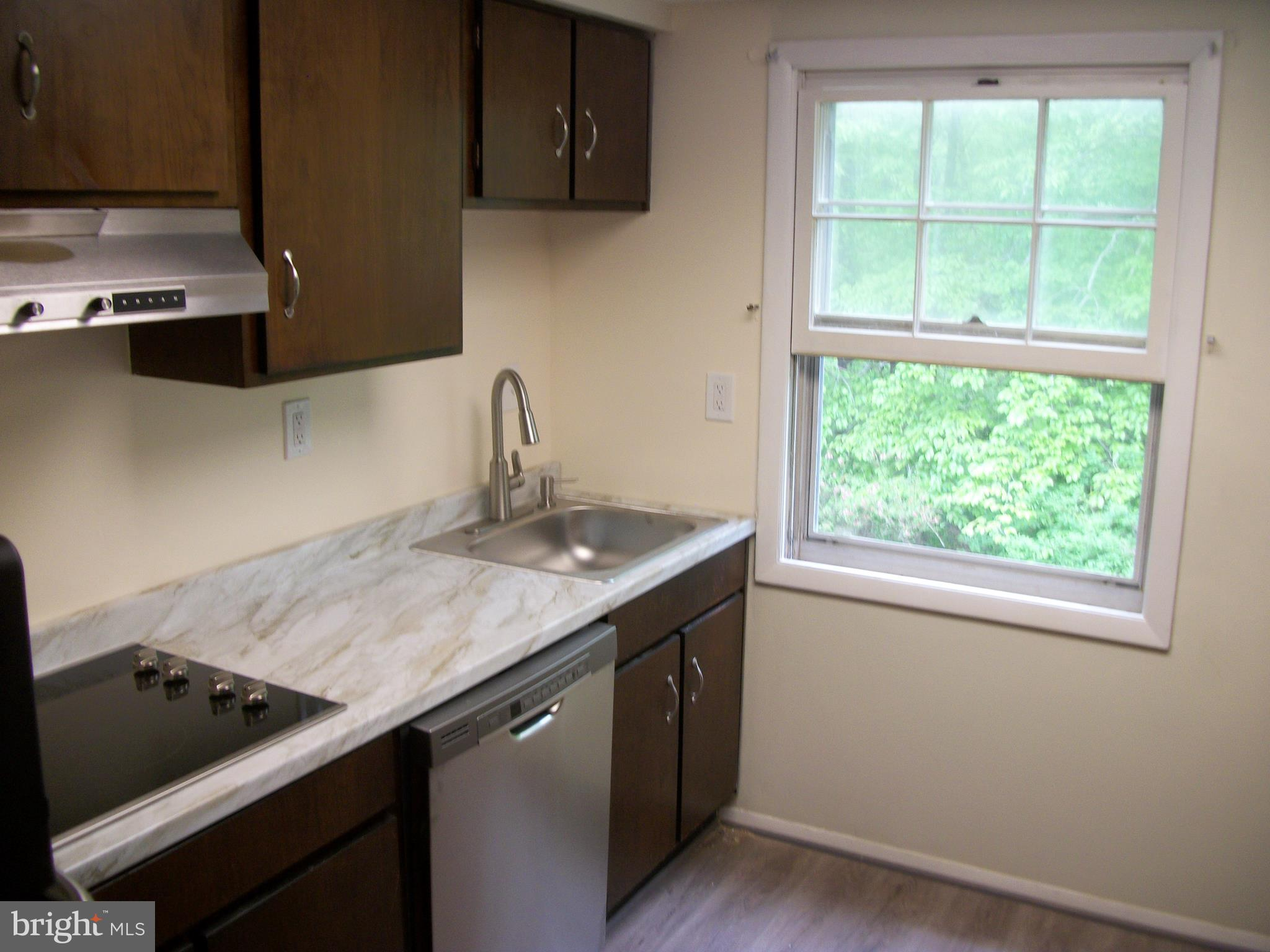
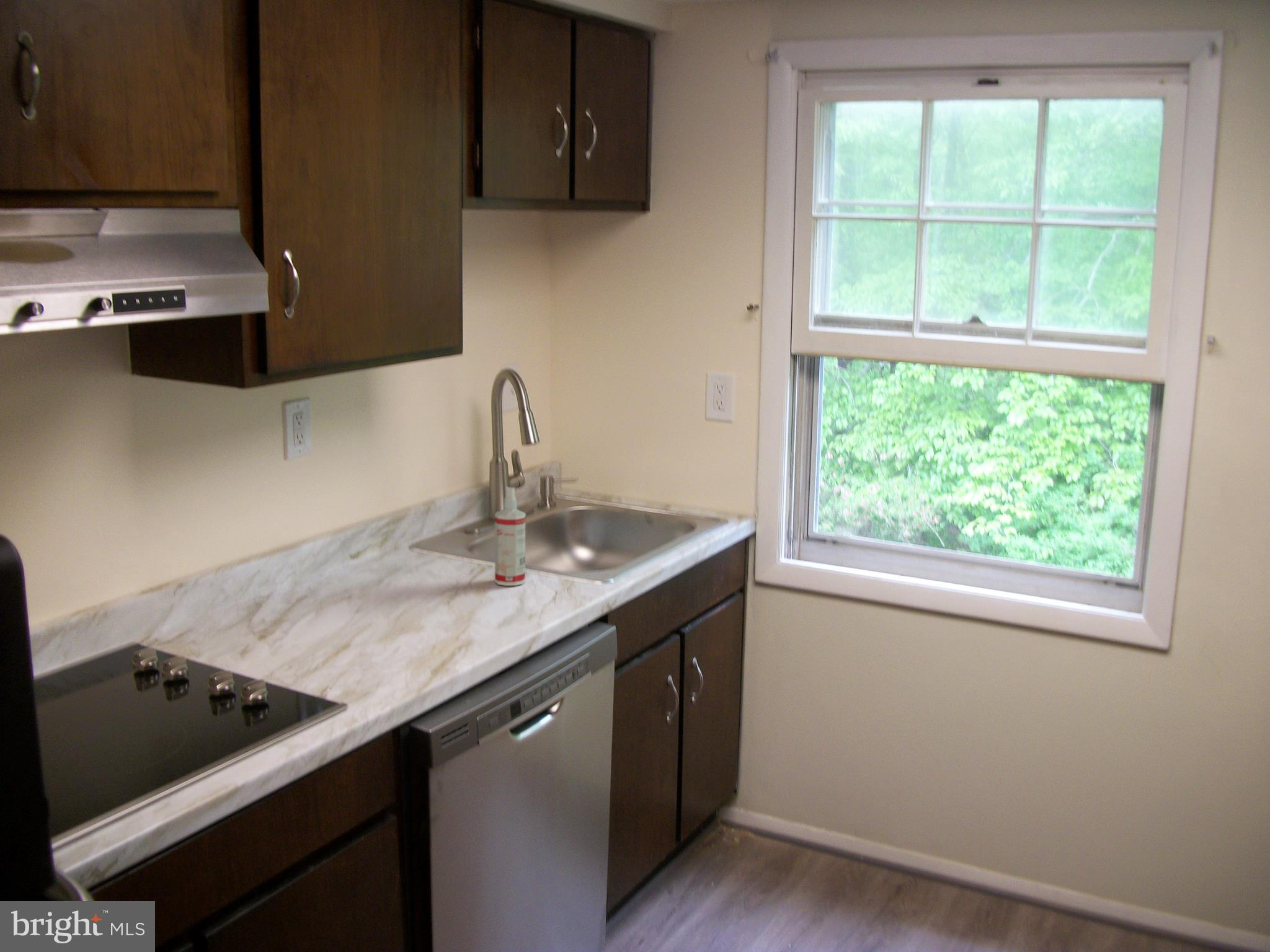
+ spray bottle (510, 535)
